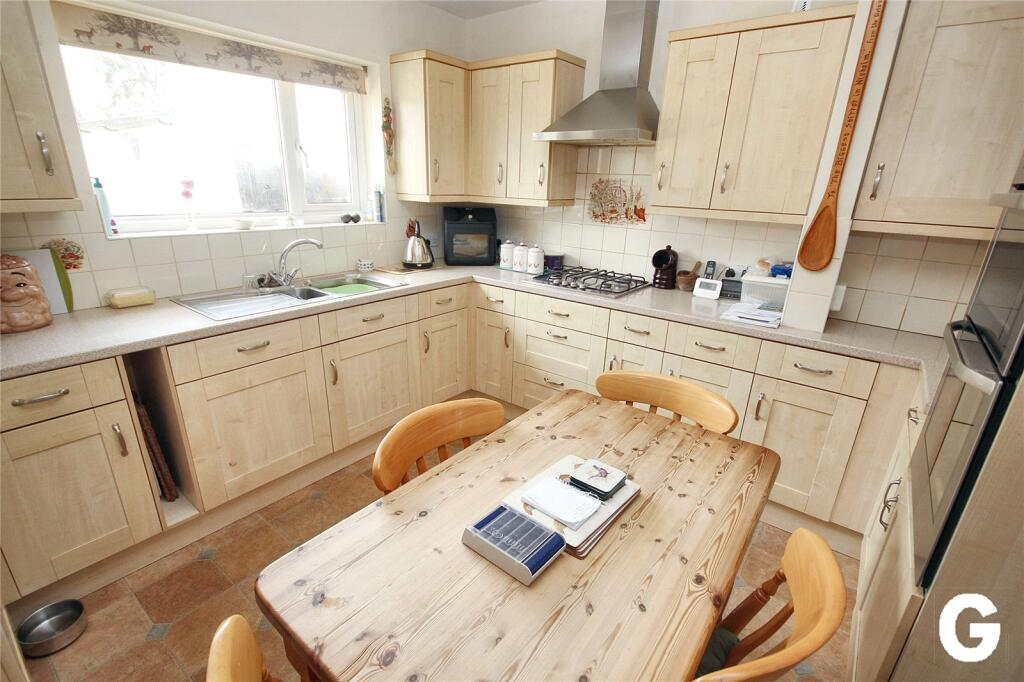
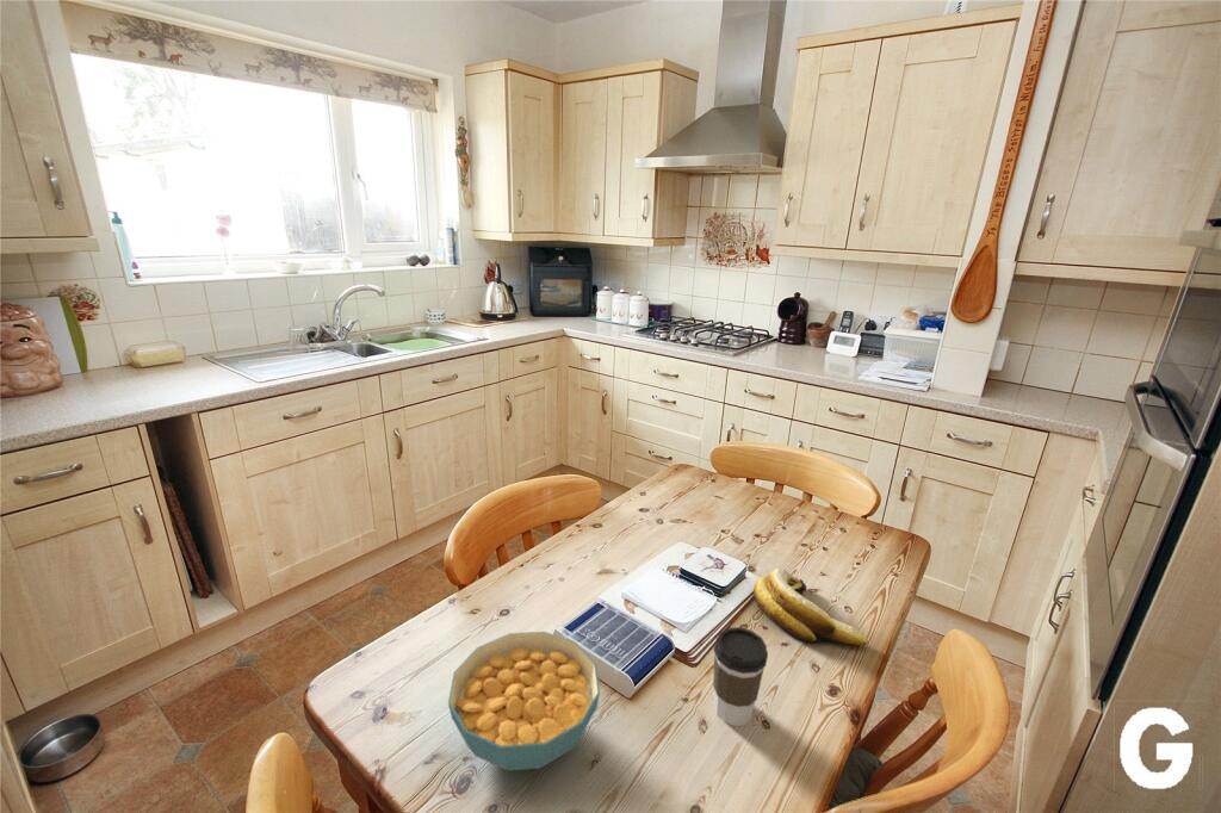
+ cereal bowl (526, 710)
+ coffee cup (737, 677)
+ banana (807, 600)
